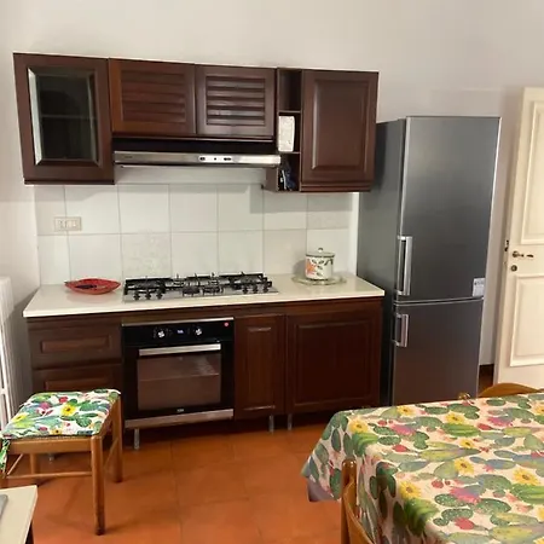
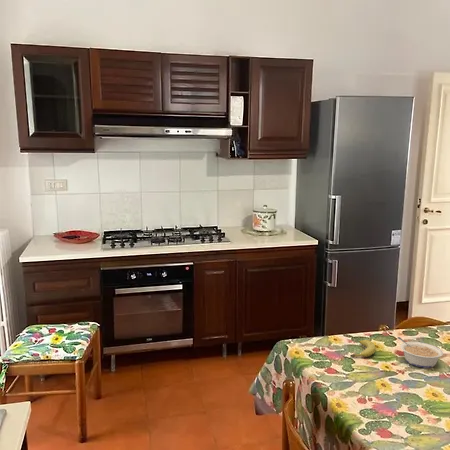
+ legume (419, 354)
+ fruit (365, 349)
